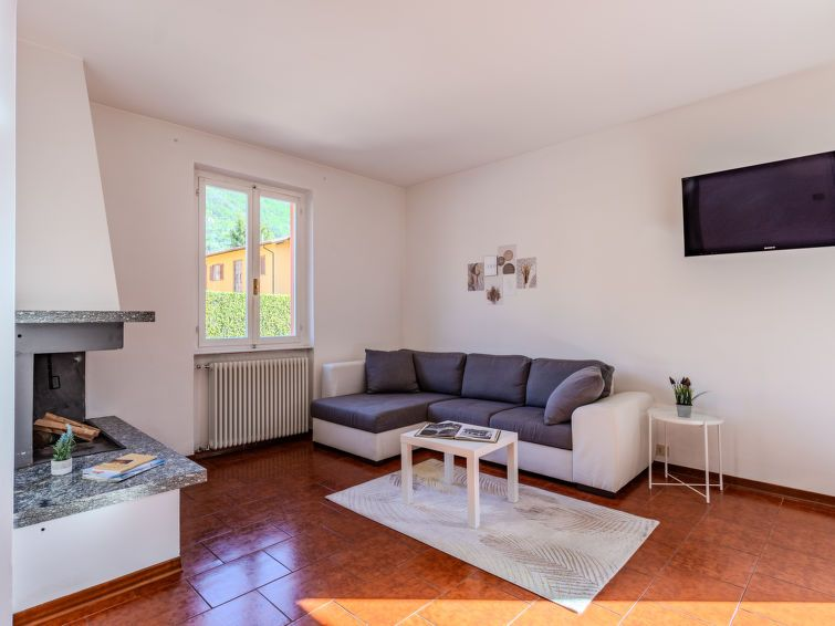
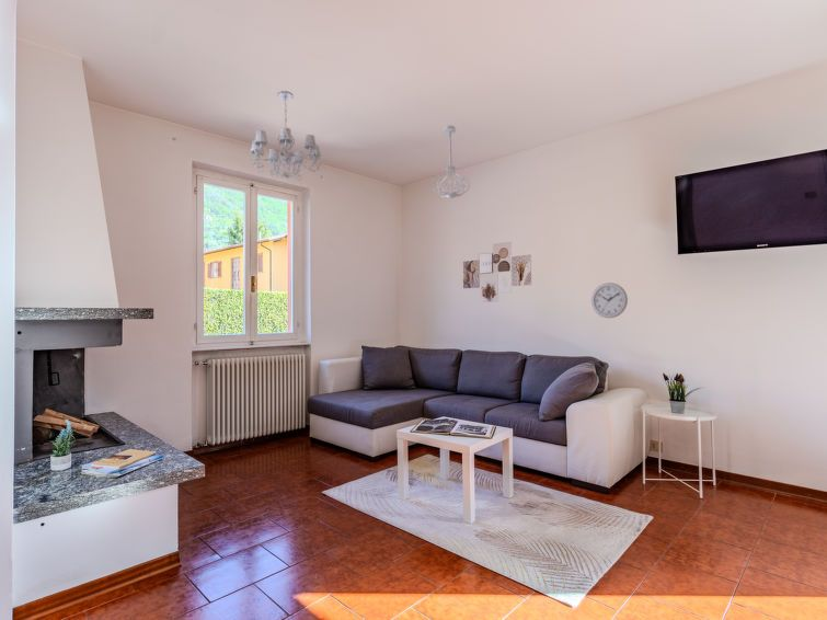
+ ceiling light fixture (450, 163)
+ wall clock (608, 300)
+ chandelier (286, 135)
